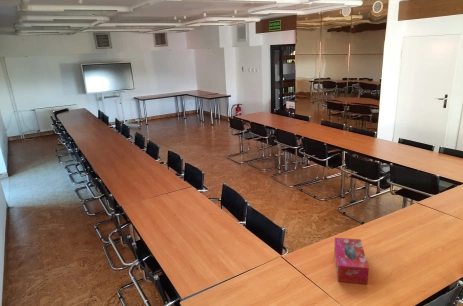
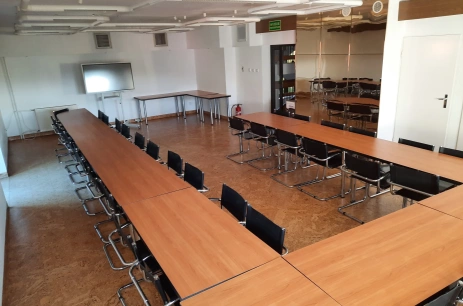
- tissue box (349, 259)
